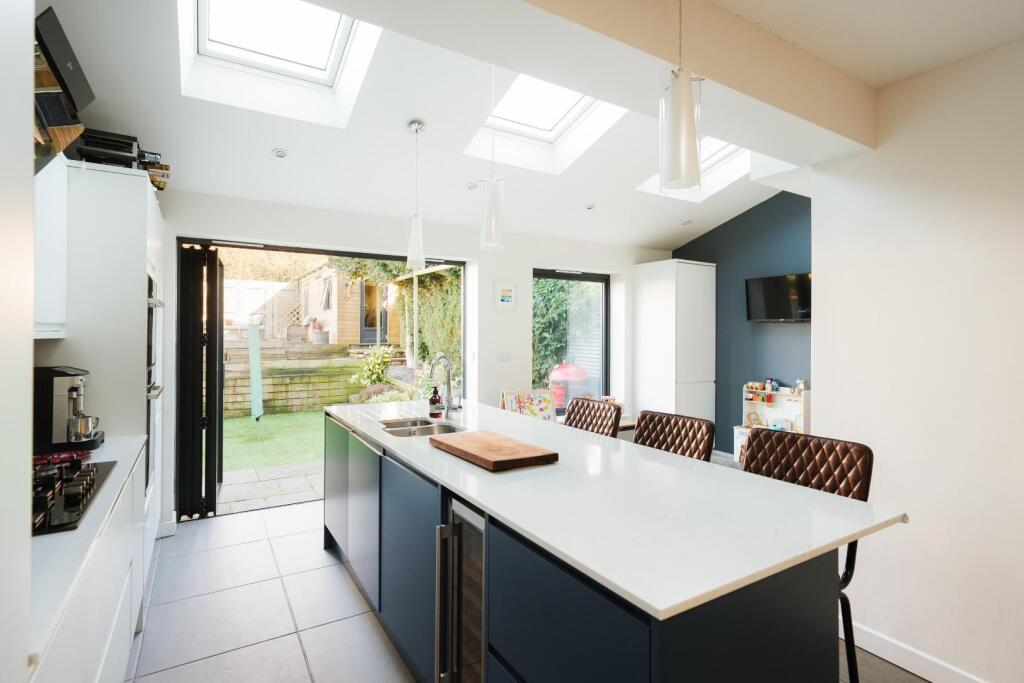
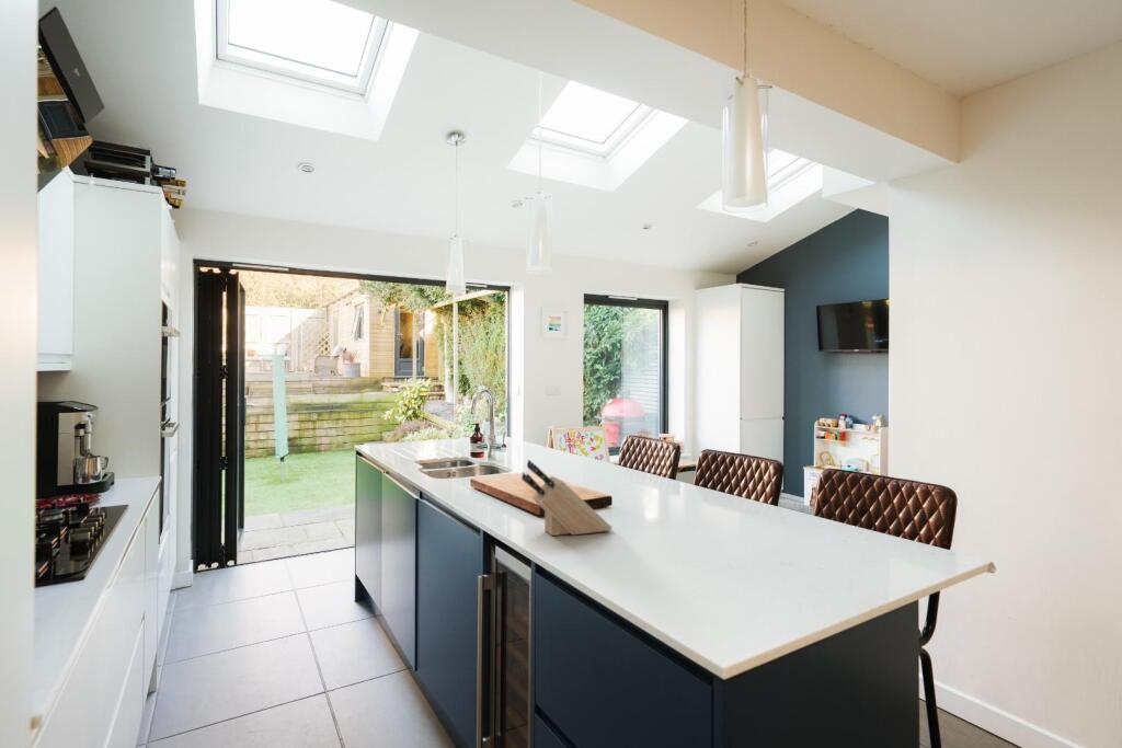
+ knife block (565, 495)
